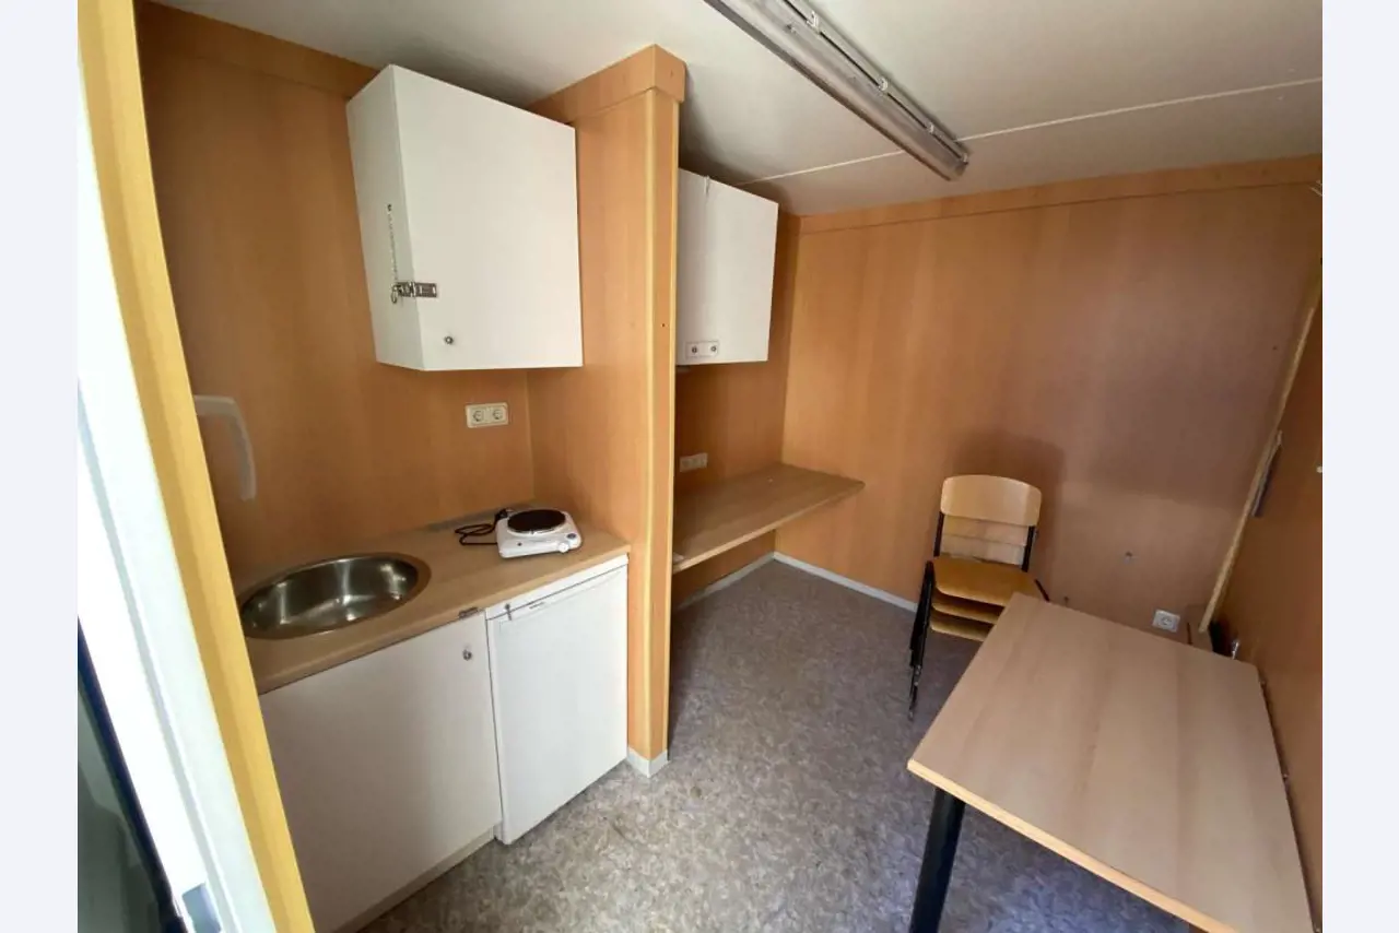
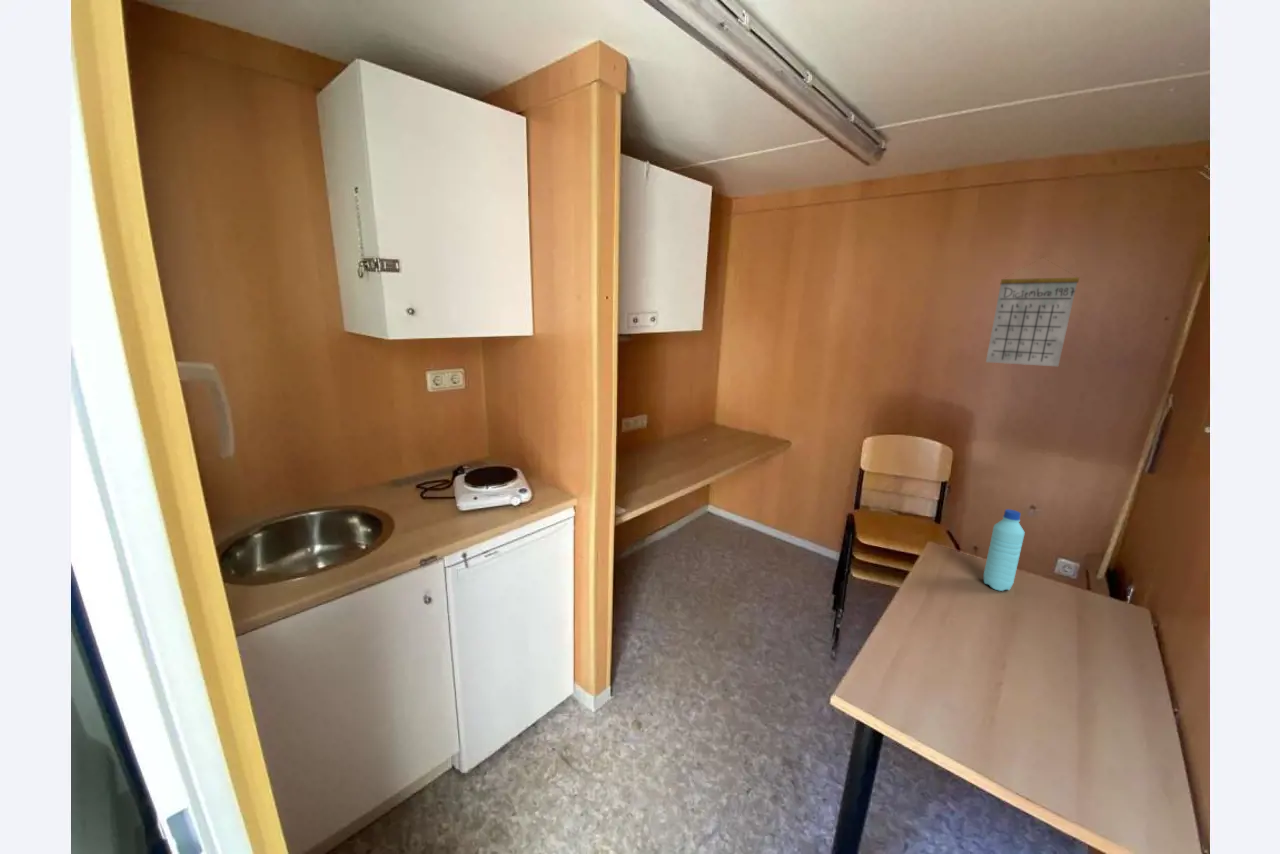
+ water bottle (1004, 549)
+ calendar (1031, 311)
